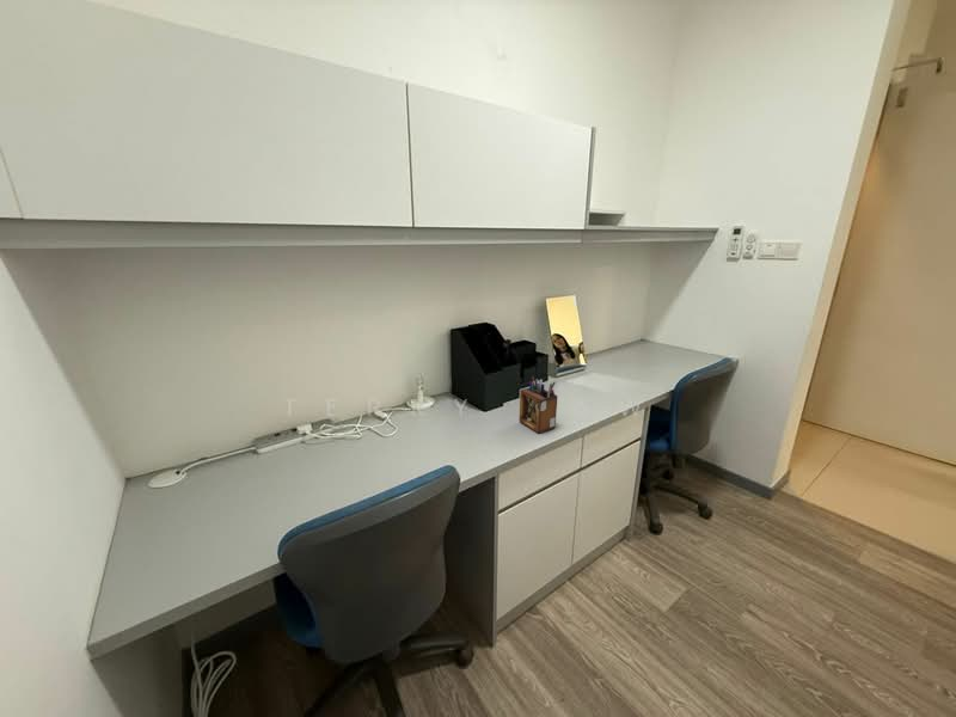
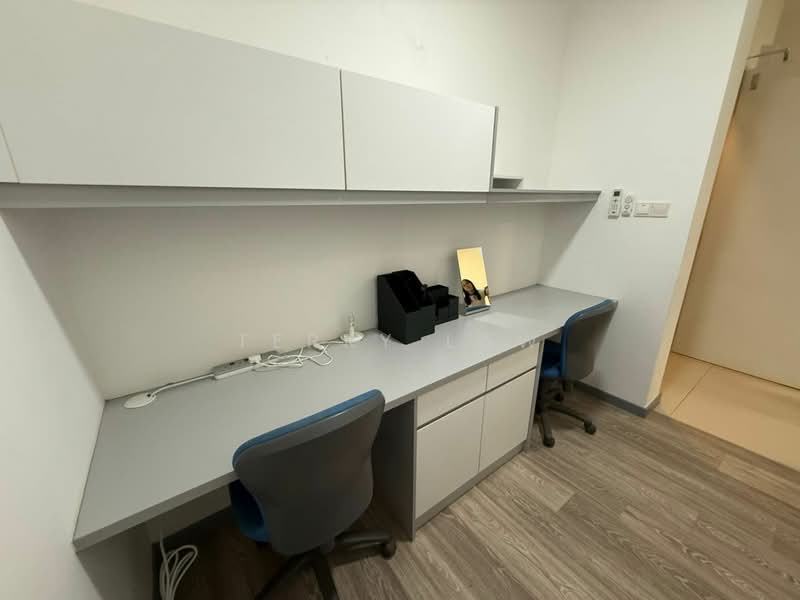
- desk organizer (538, 403)
